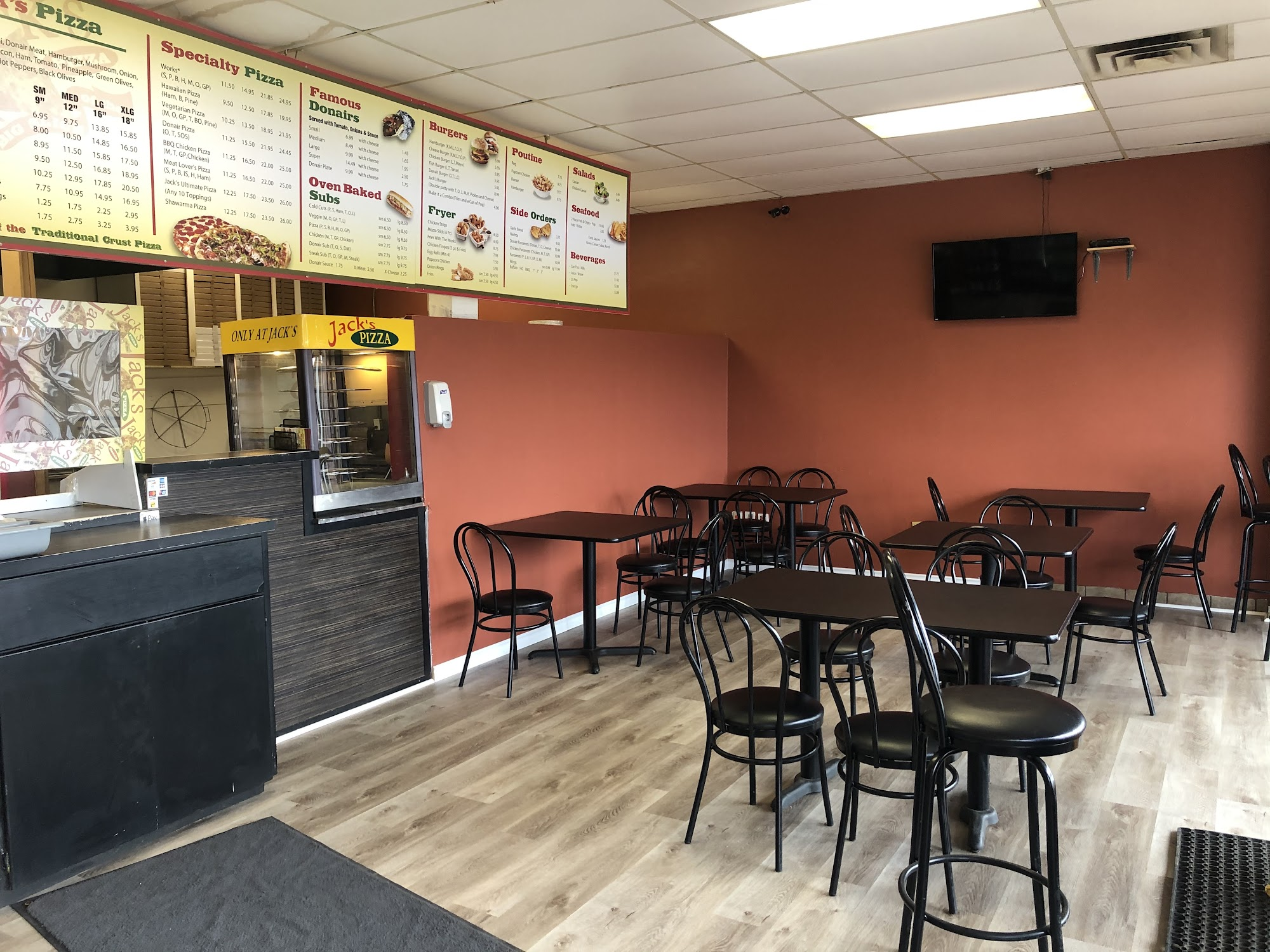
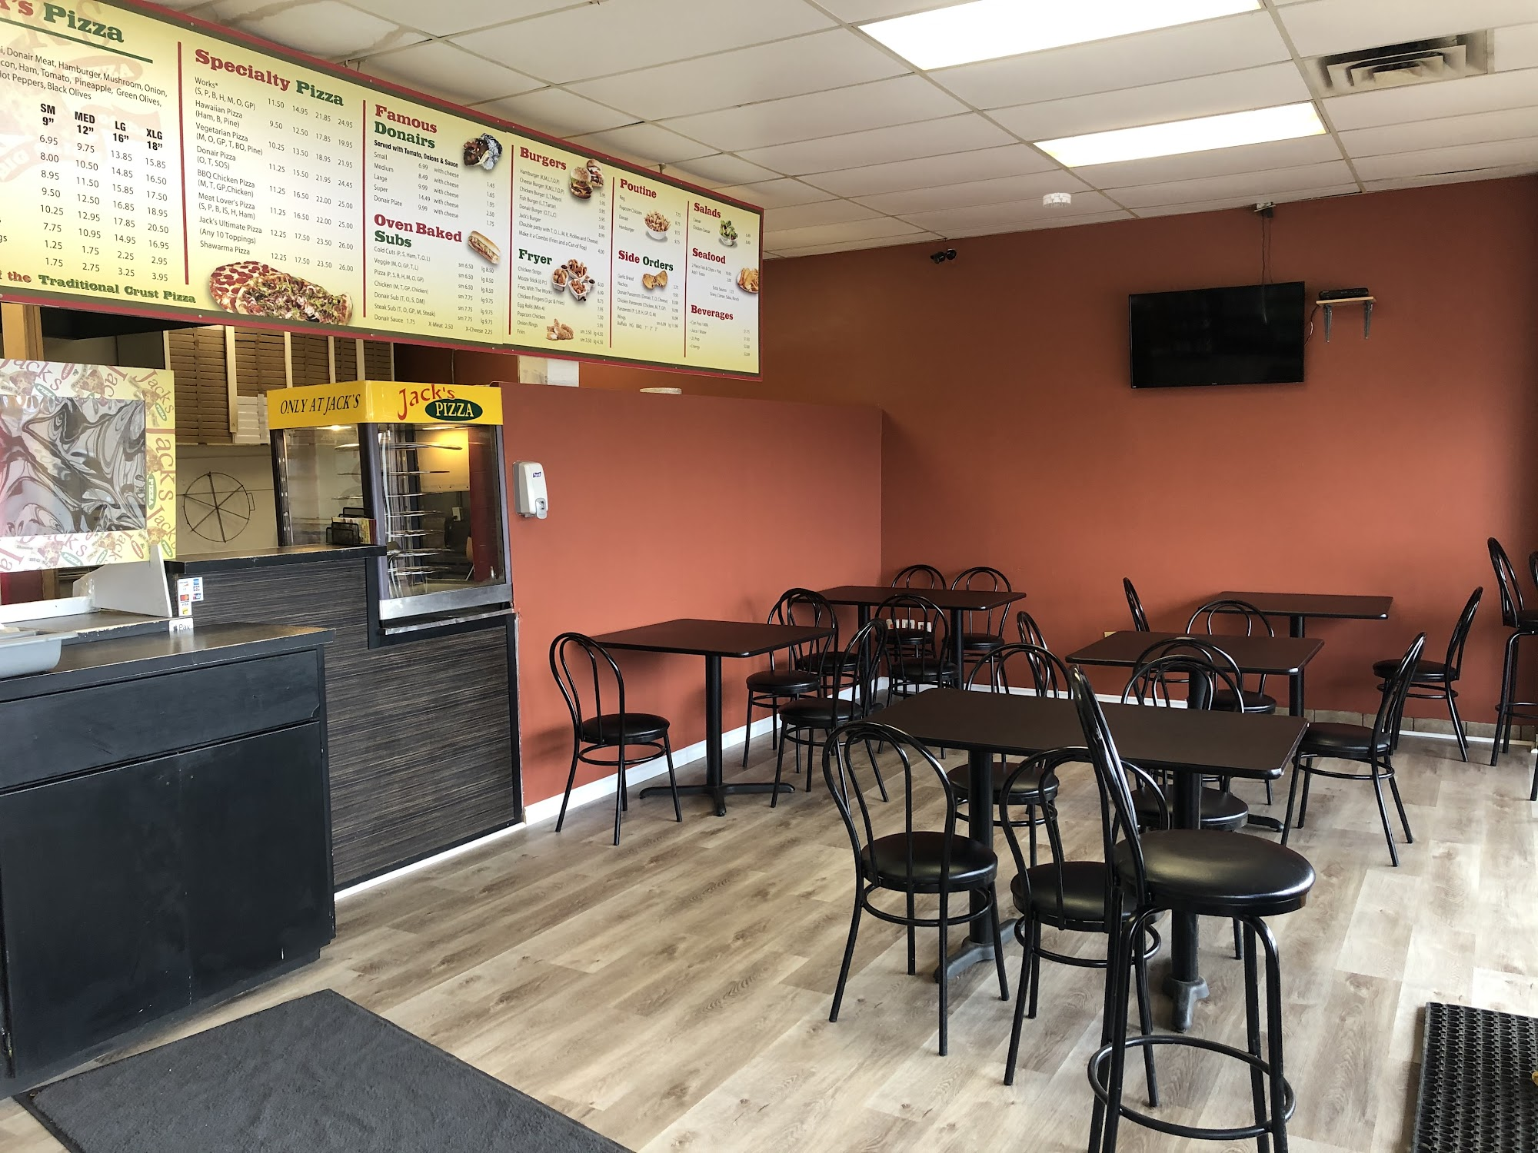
+ smoke detector (1056, 200)
